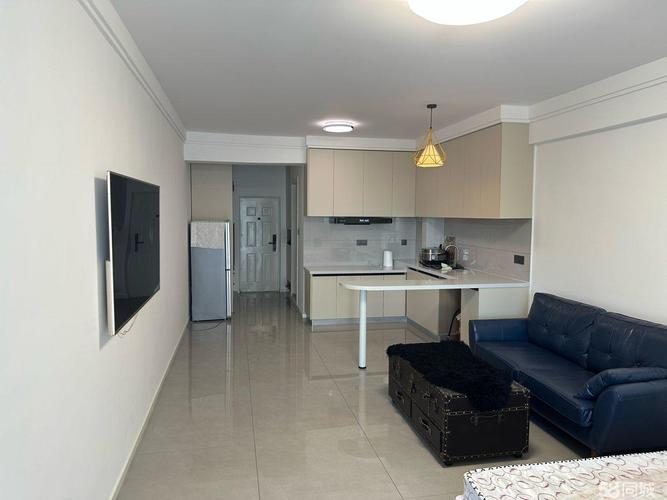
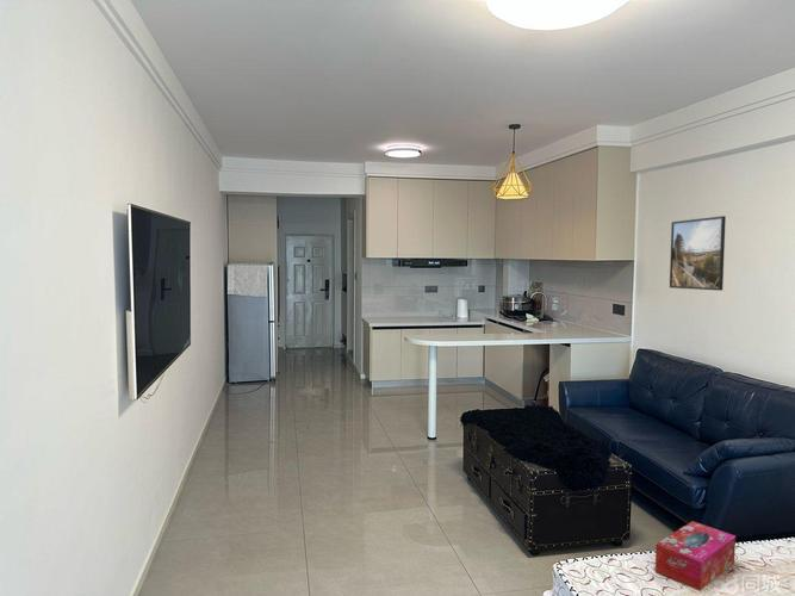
+ tissue box (695, 553)
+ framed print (695, 254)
